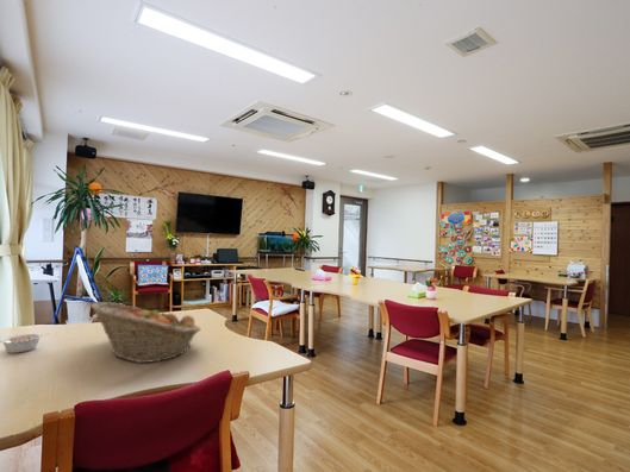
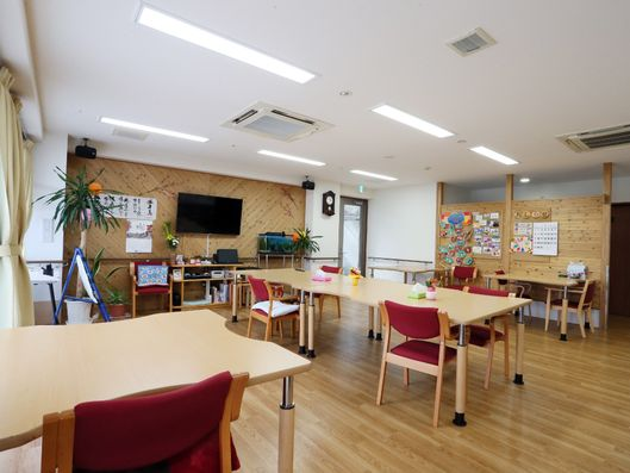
- fruit basket (146, 326)
- legume (23, 341)
